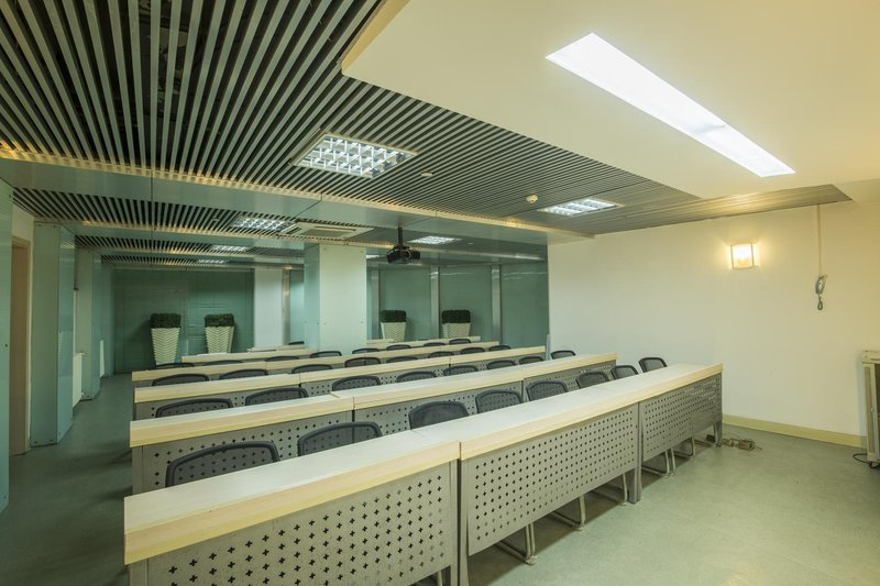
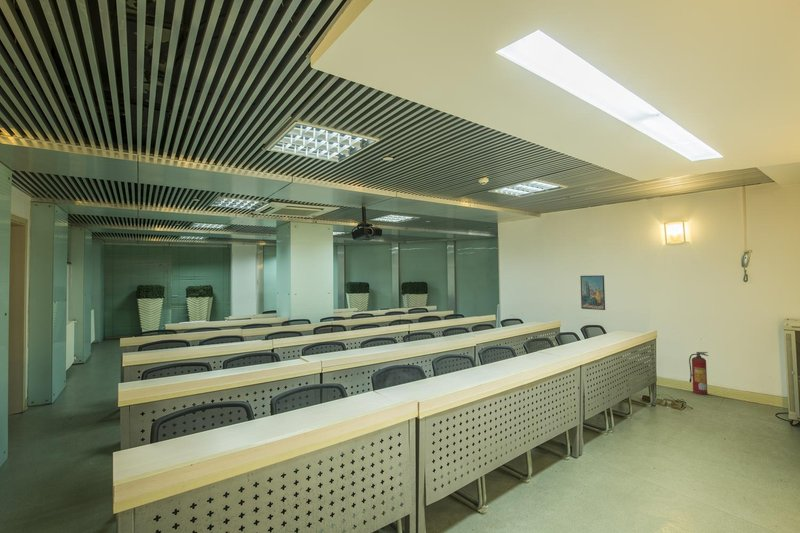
+ fire extinguisher (699, 371)
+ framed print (592, 292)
